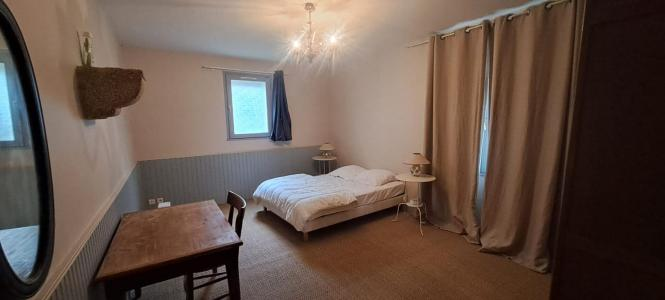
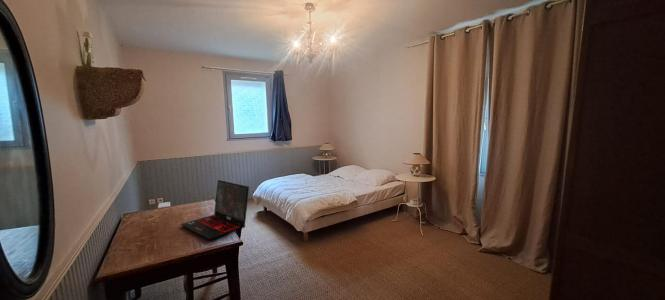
+ laptop (215, 206)
